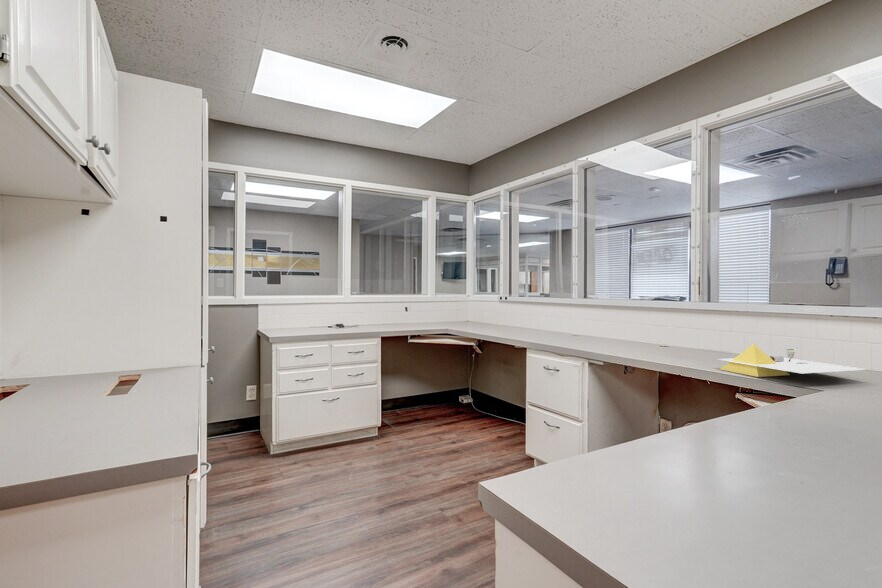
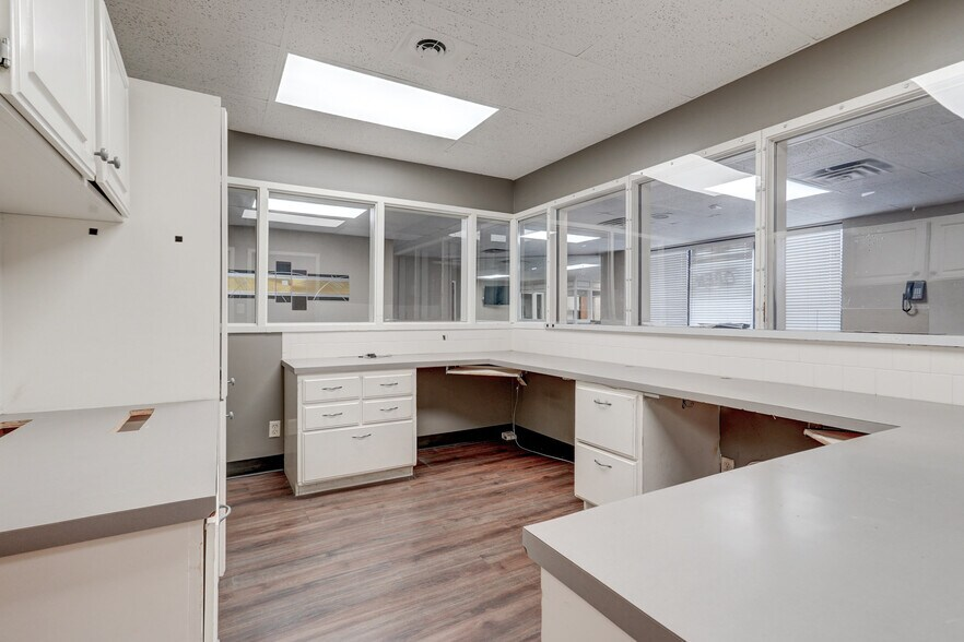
- desk organizer (786, 359)
